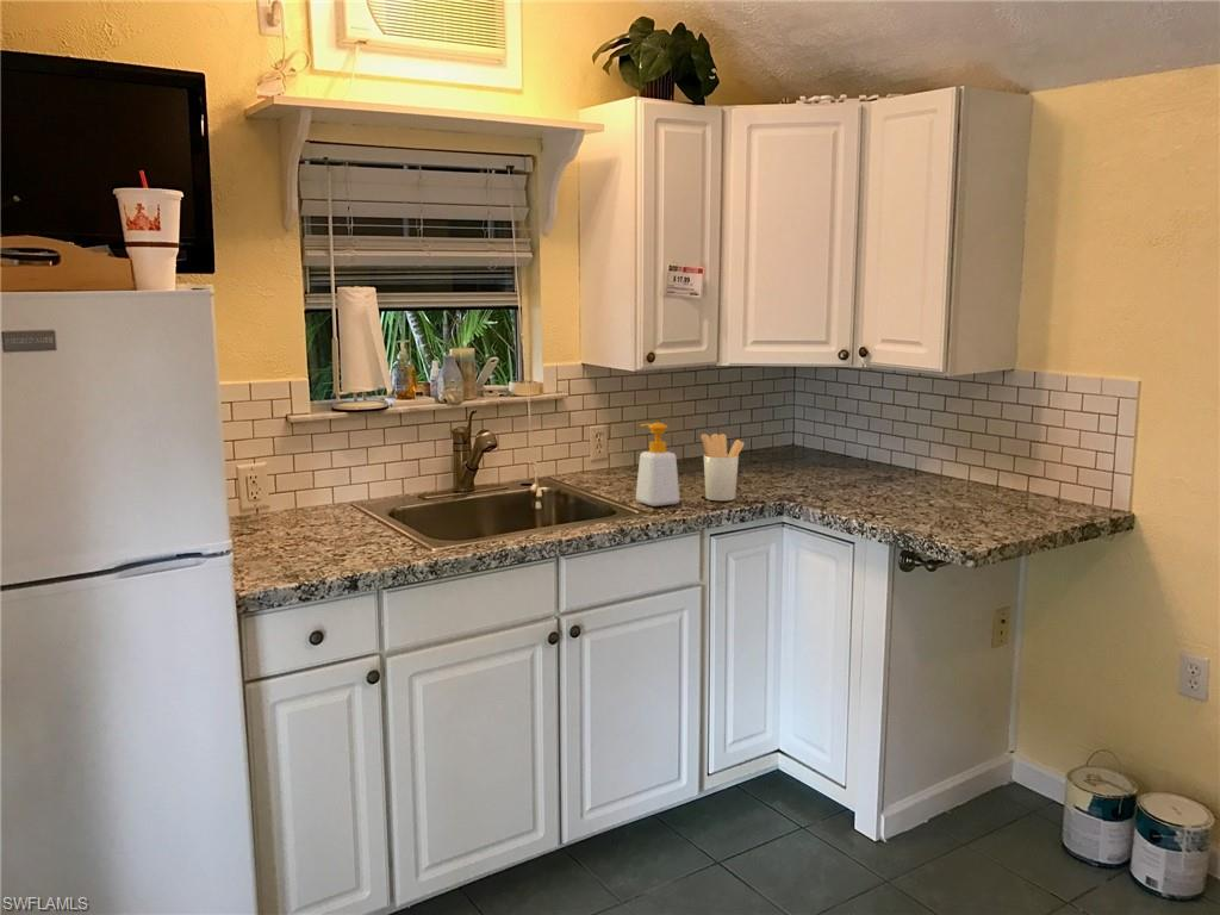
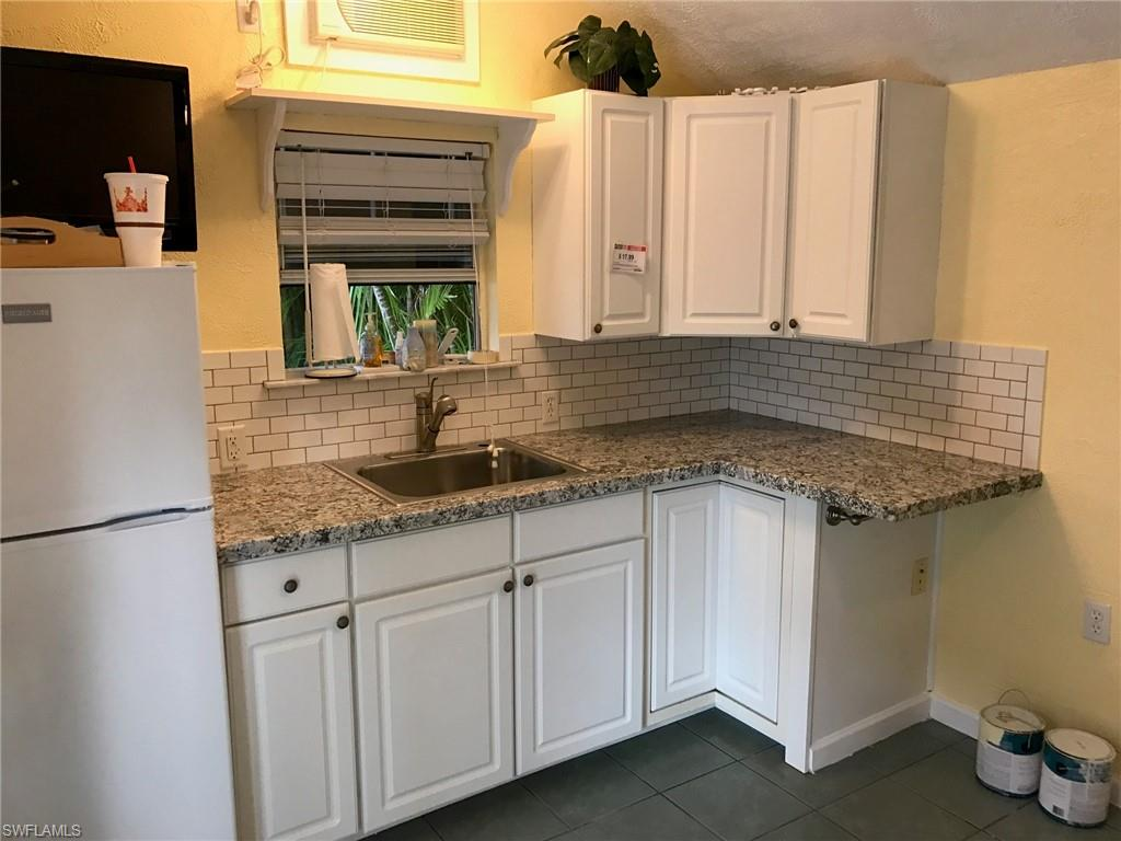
- soap bottle (653, 461)
- utensil holder (717, 465)
